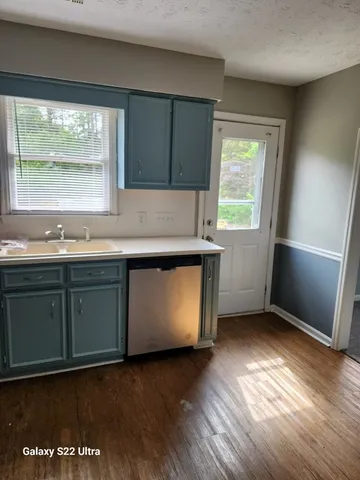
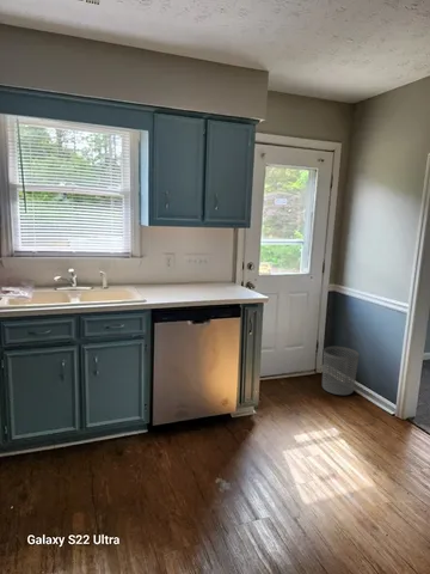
+ waste bin (339, 370)
